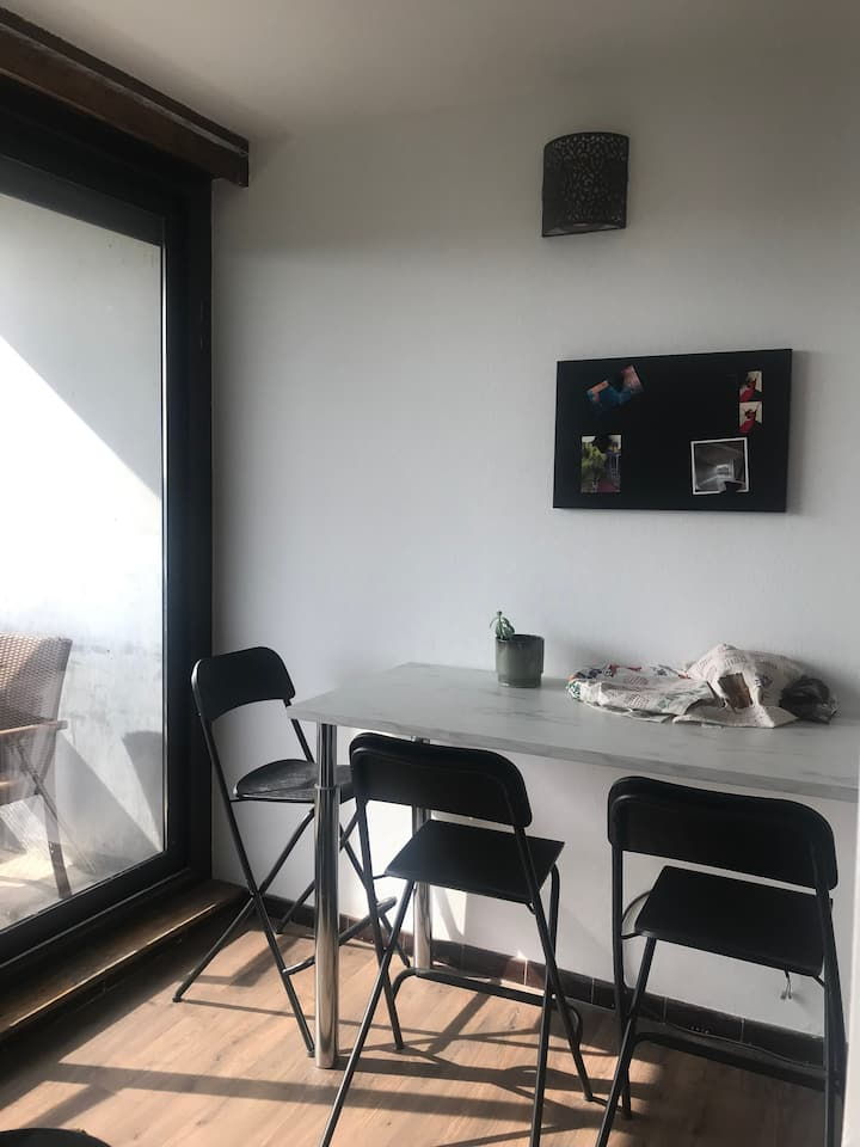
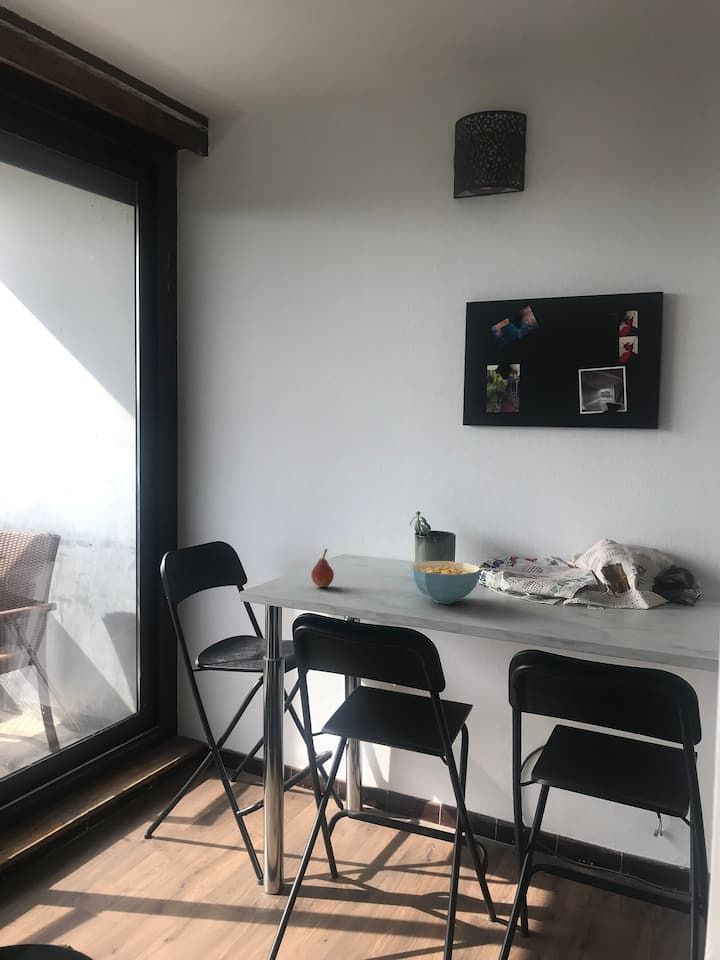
+ cereal bowl (444, 584)
+ fruit (322, 567)
